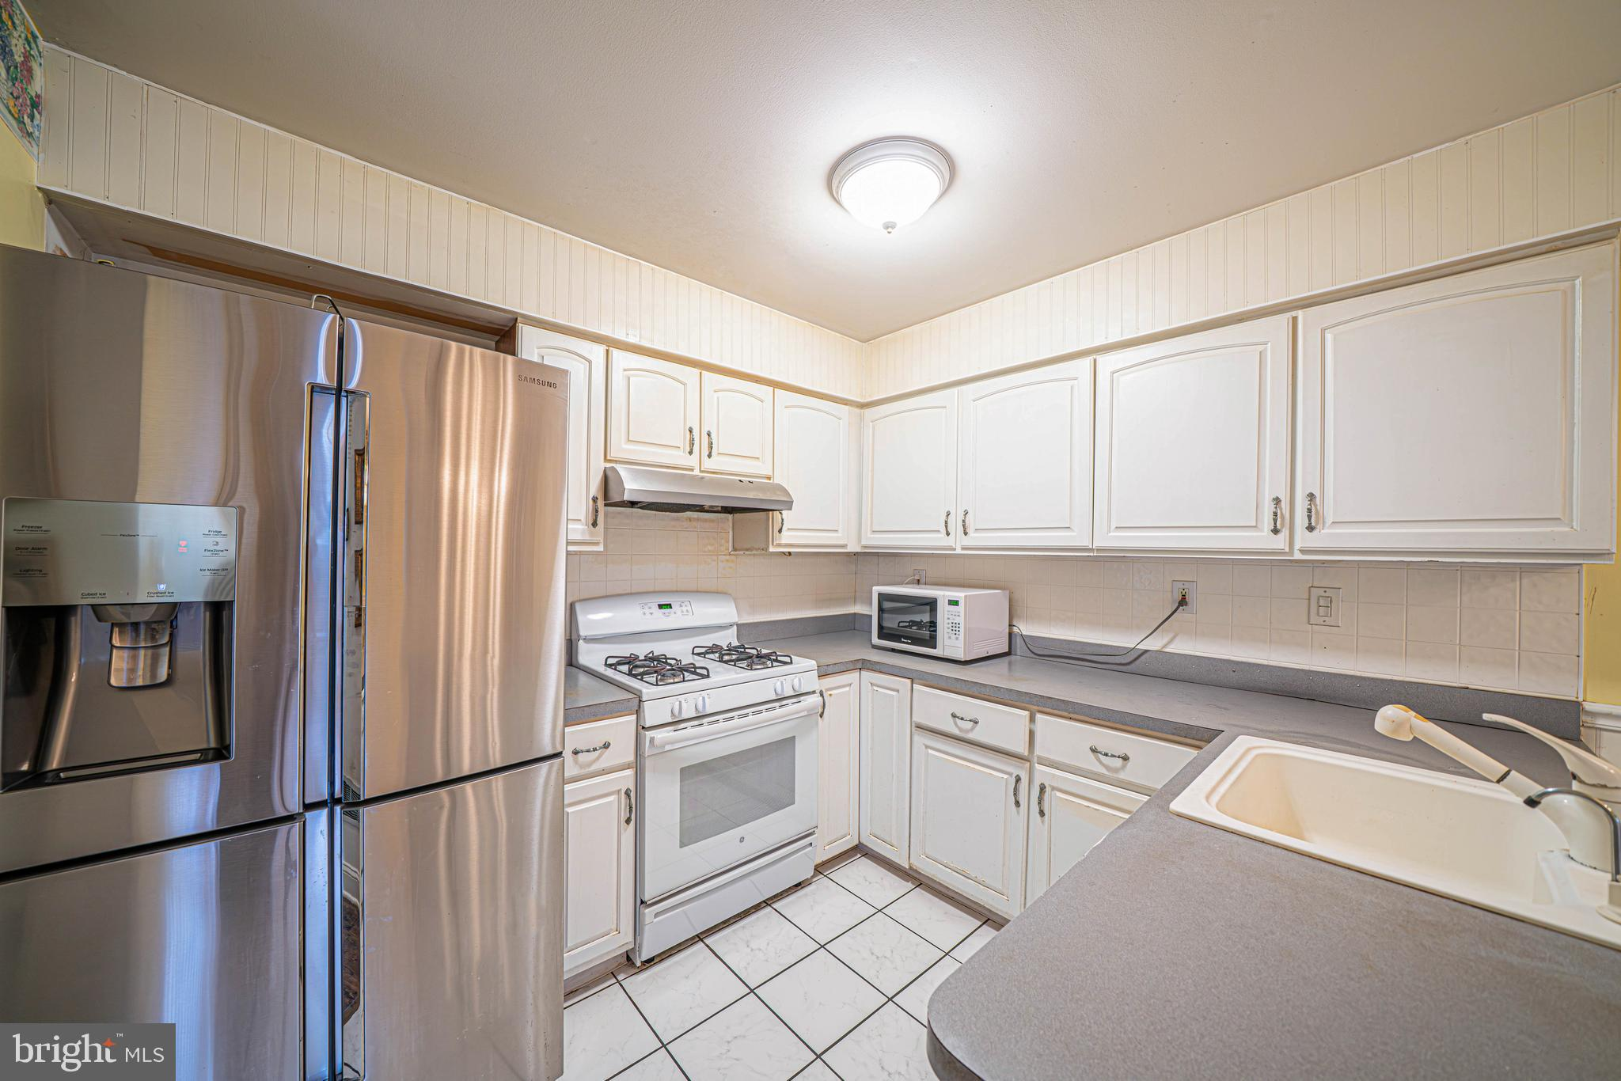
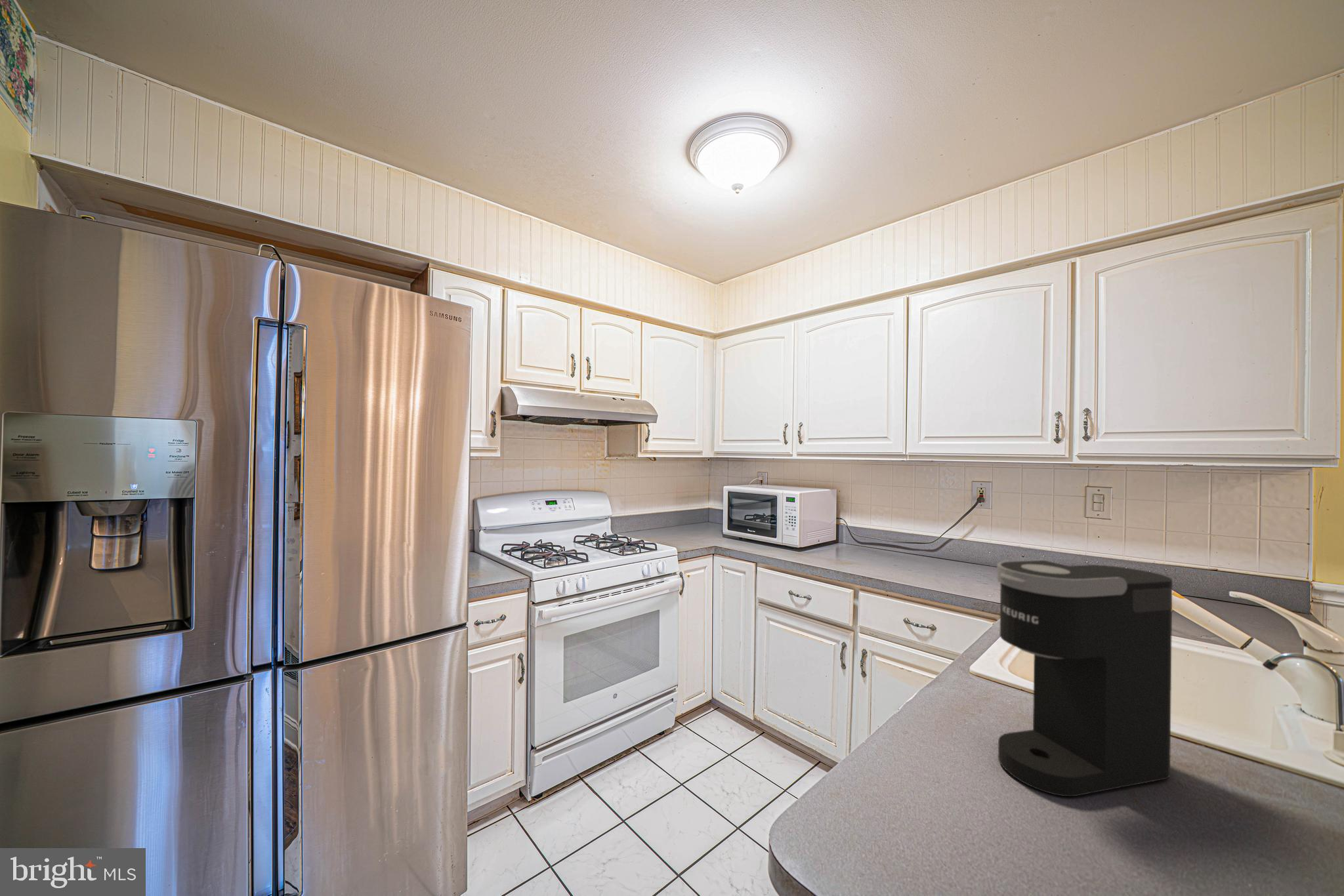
+ coffee maker (1082, 666)
